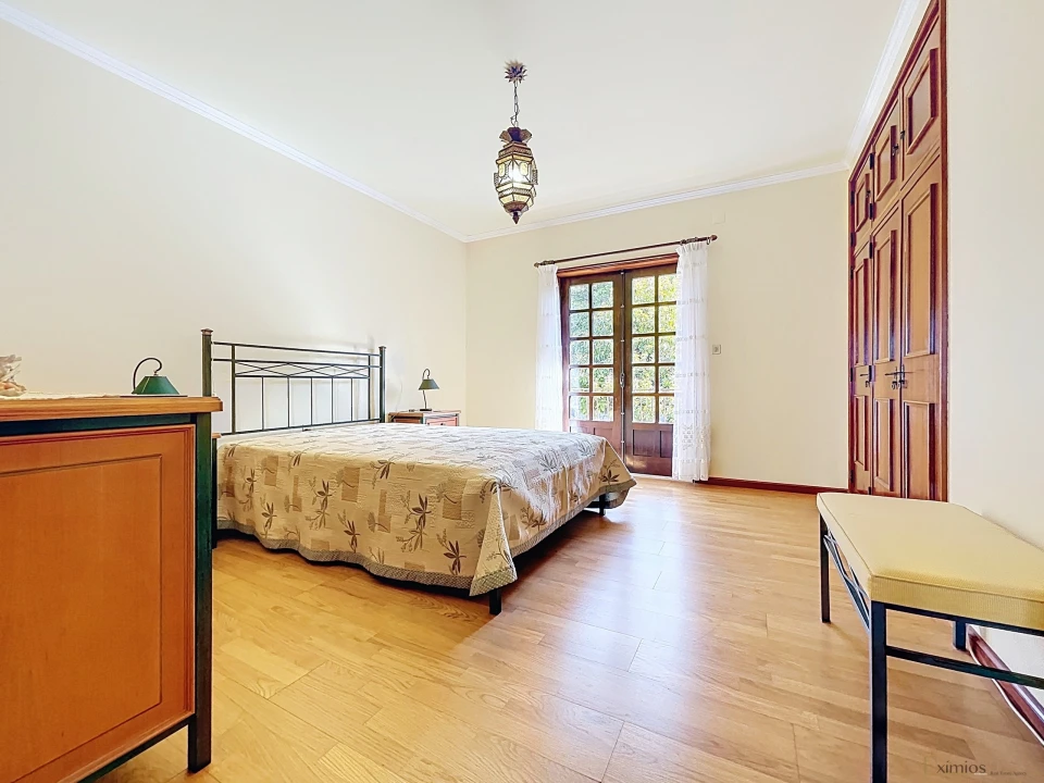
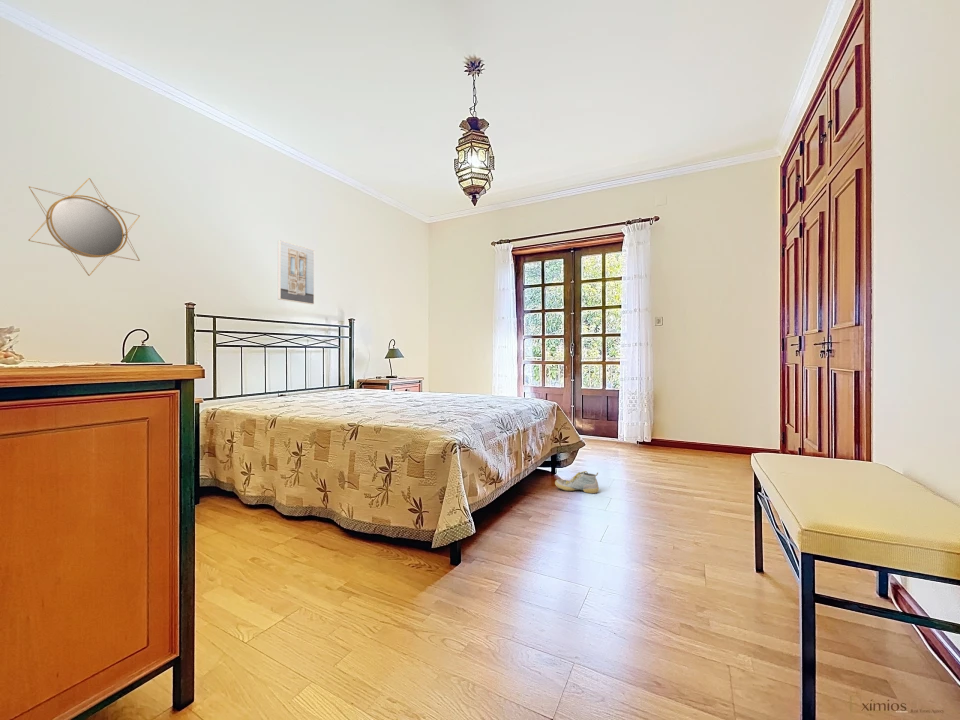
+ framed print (296, 273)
+ shoe (576, 480)
+ home mirror (89, 226)
